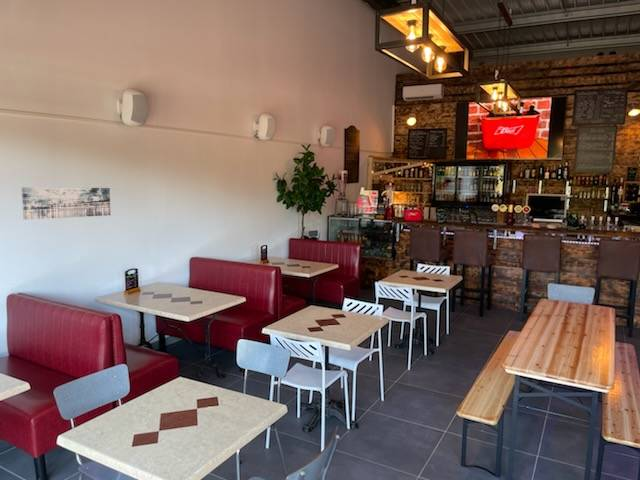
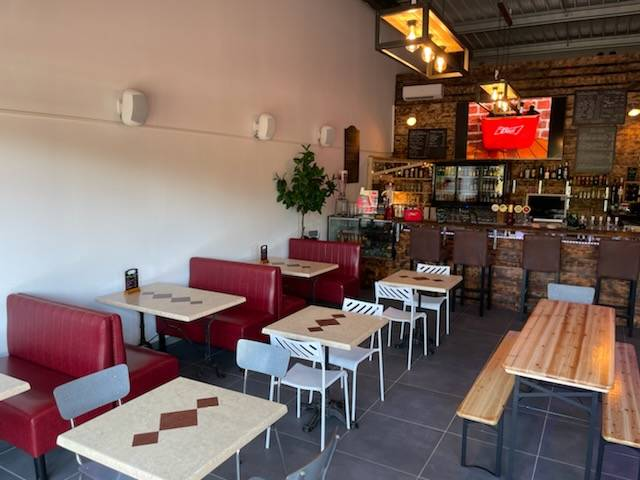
- wall art (69, 202)
